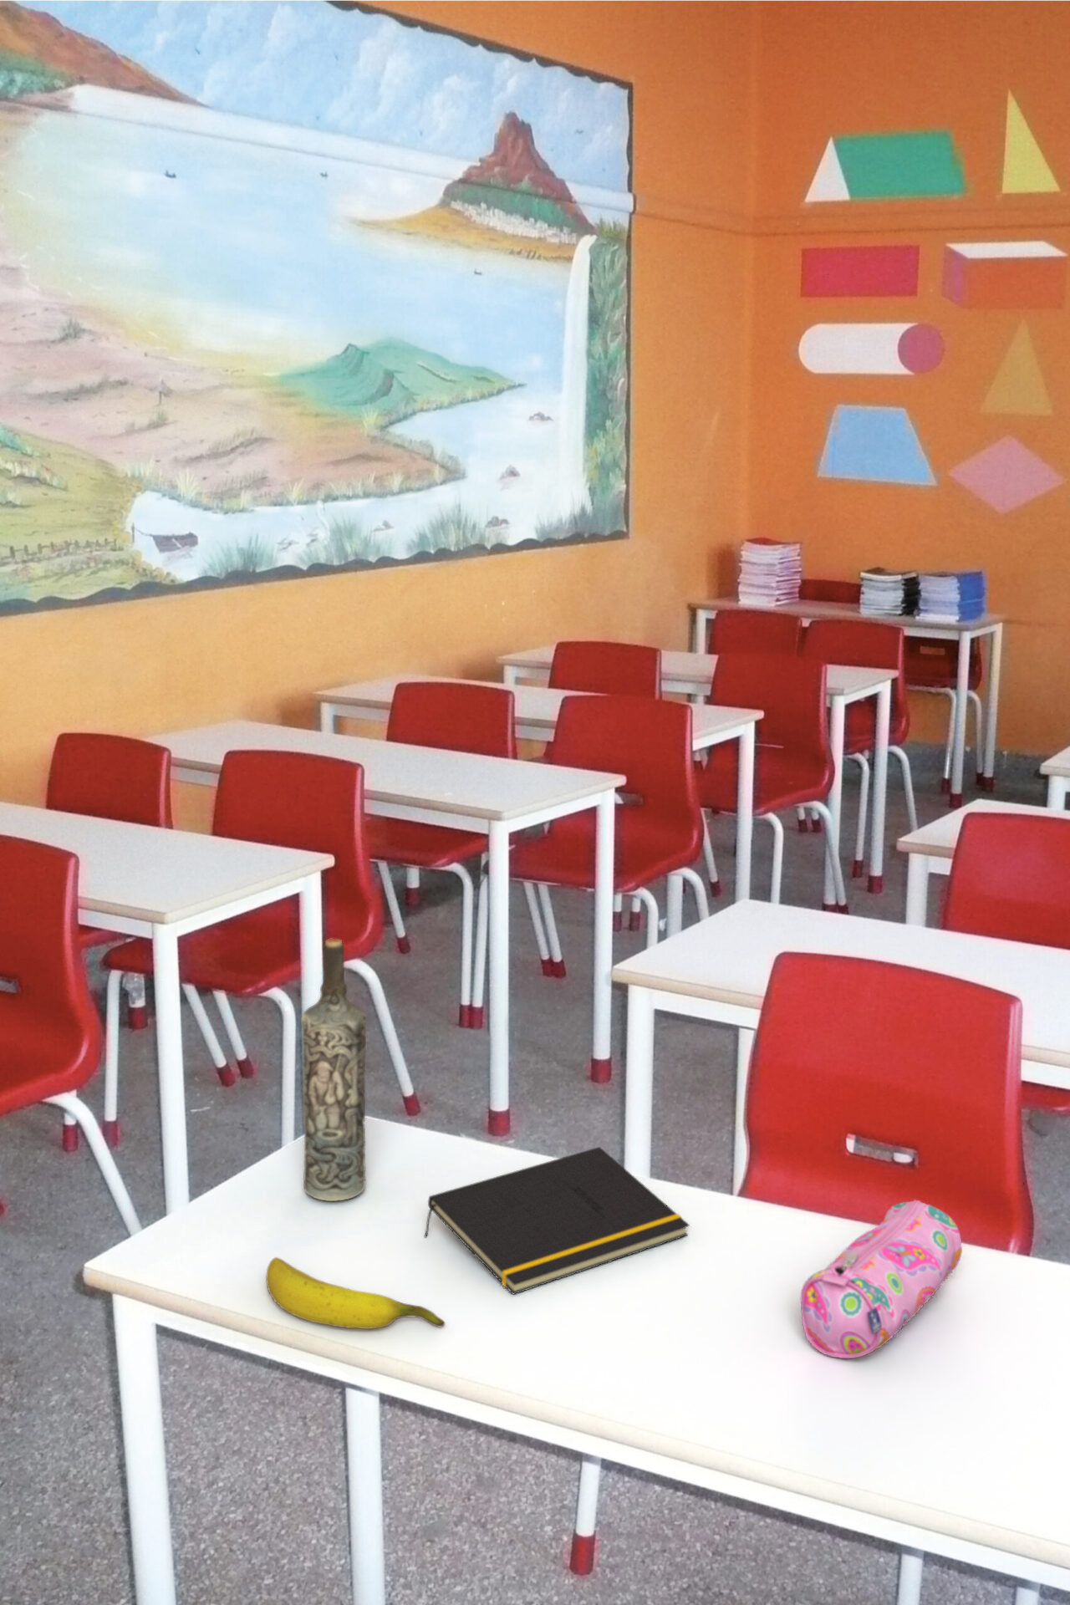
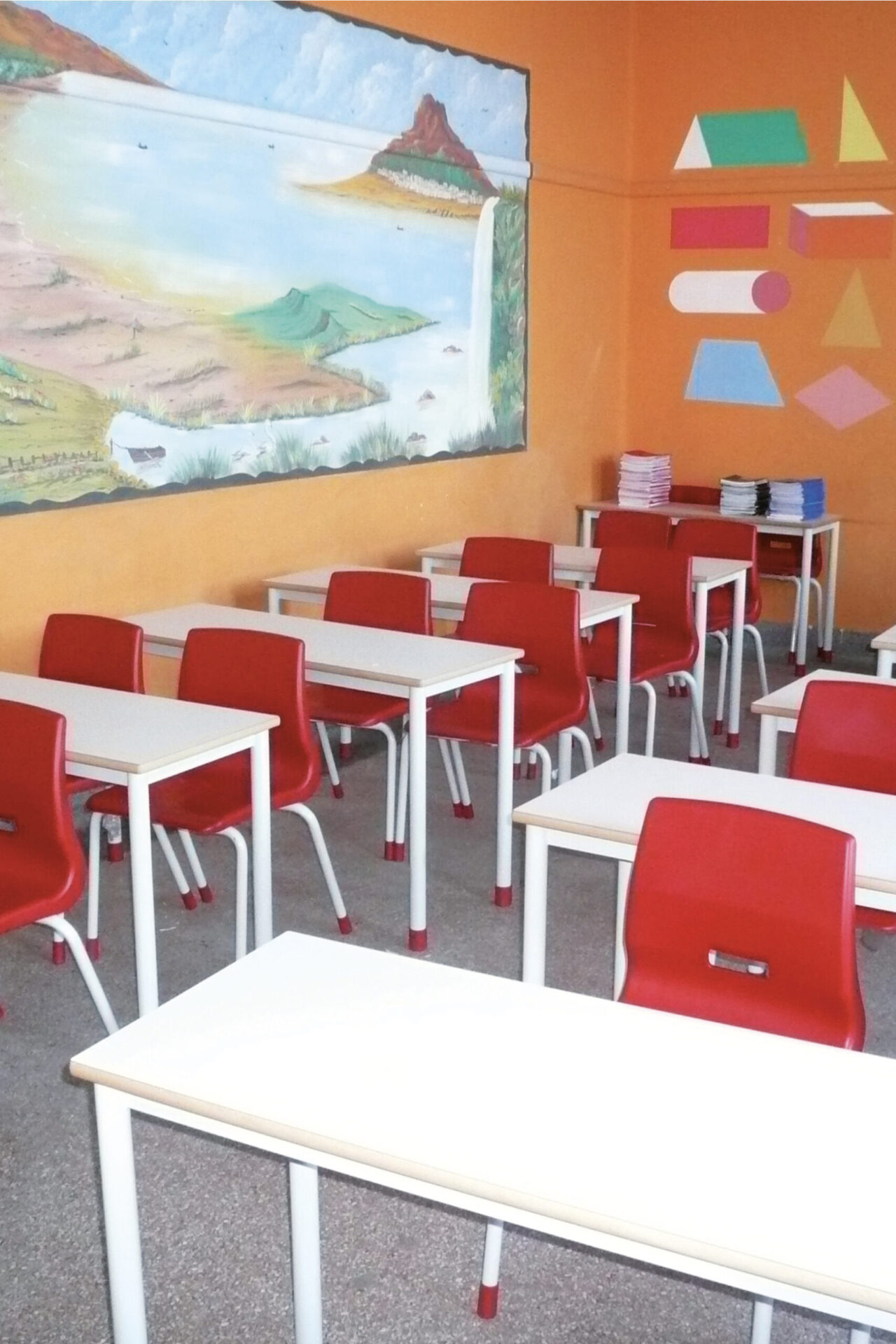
- bottle (333, 1068)
- pencil case (881, 1275)
- banana (339, 1292)
- notepad (559, 1216)
